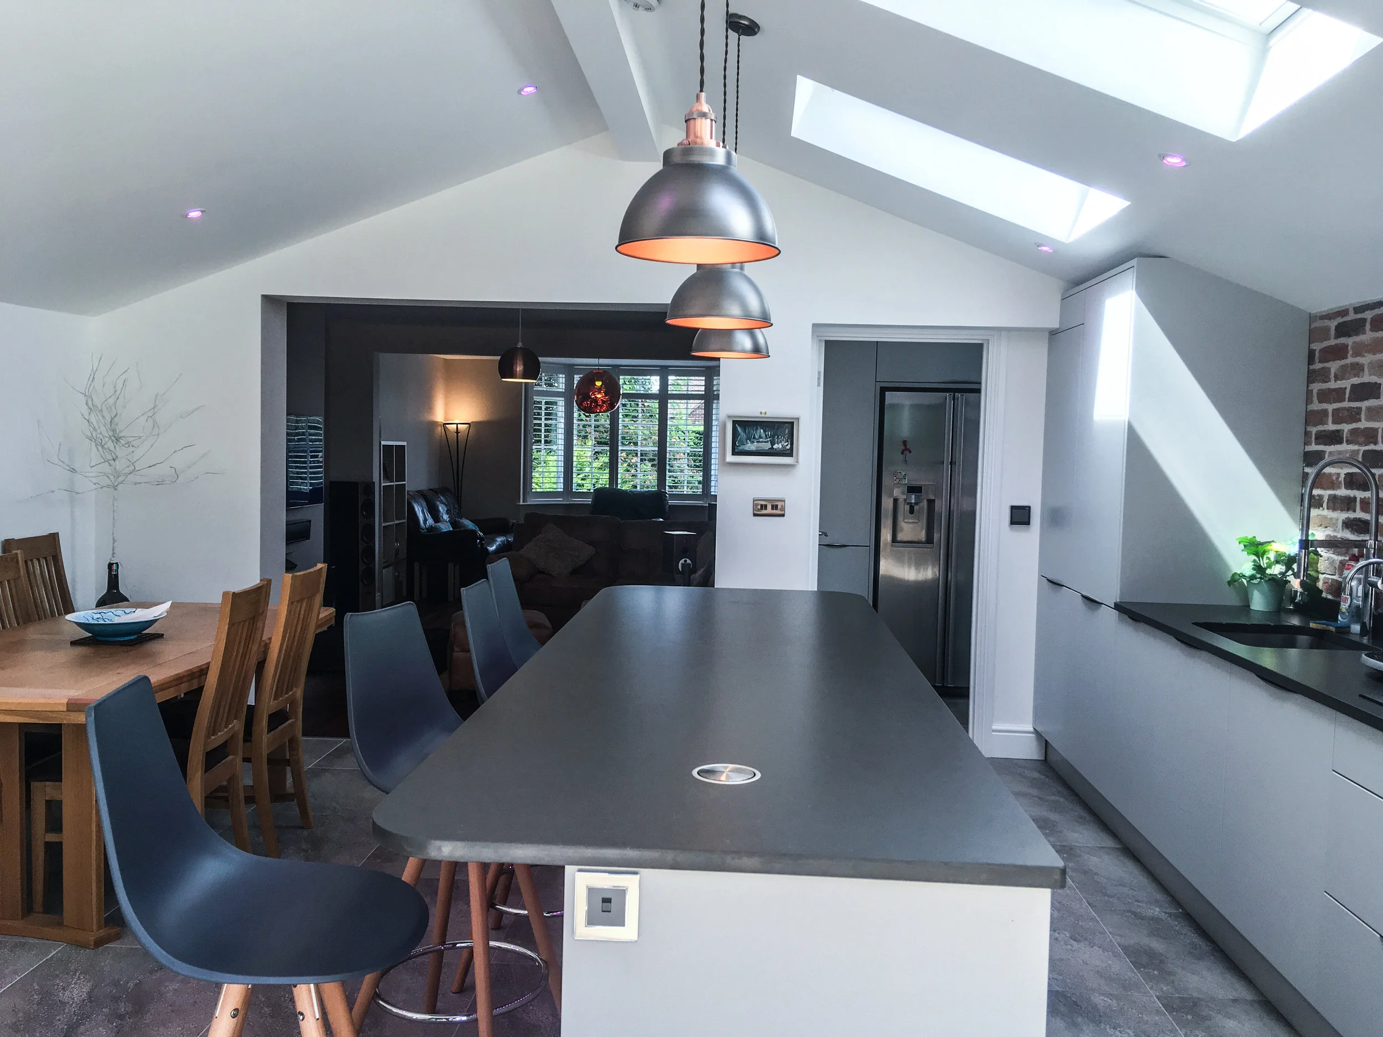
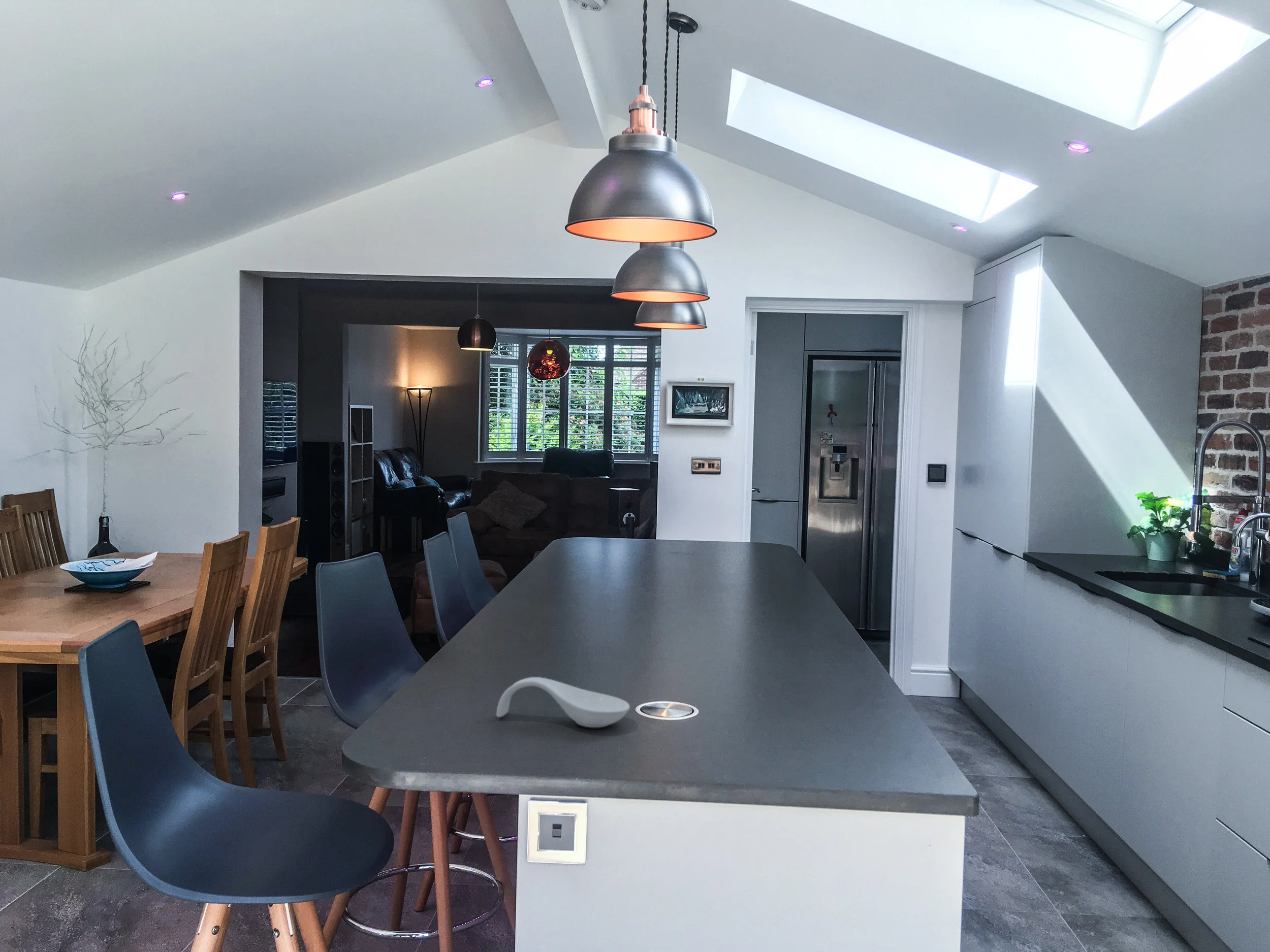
+ spoon rest (563, 701)
